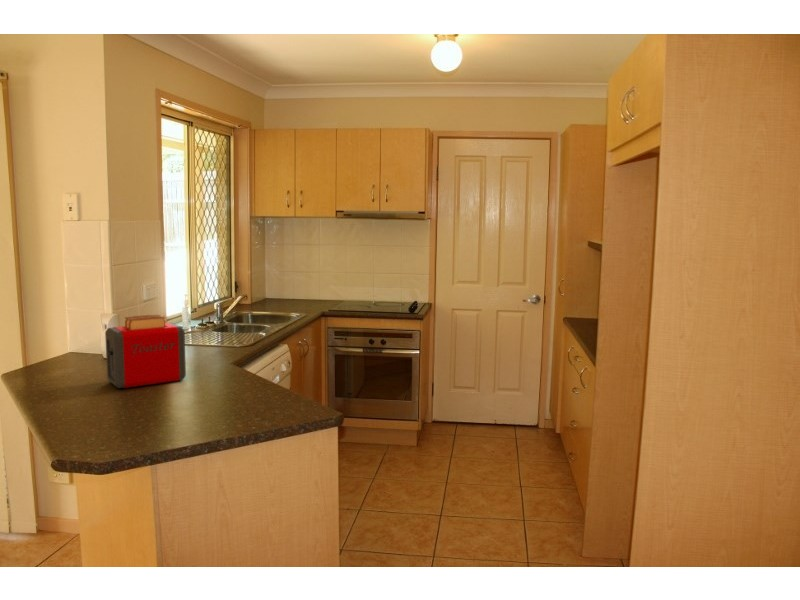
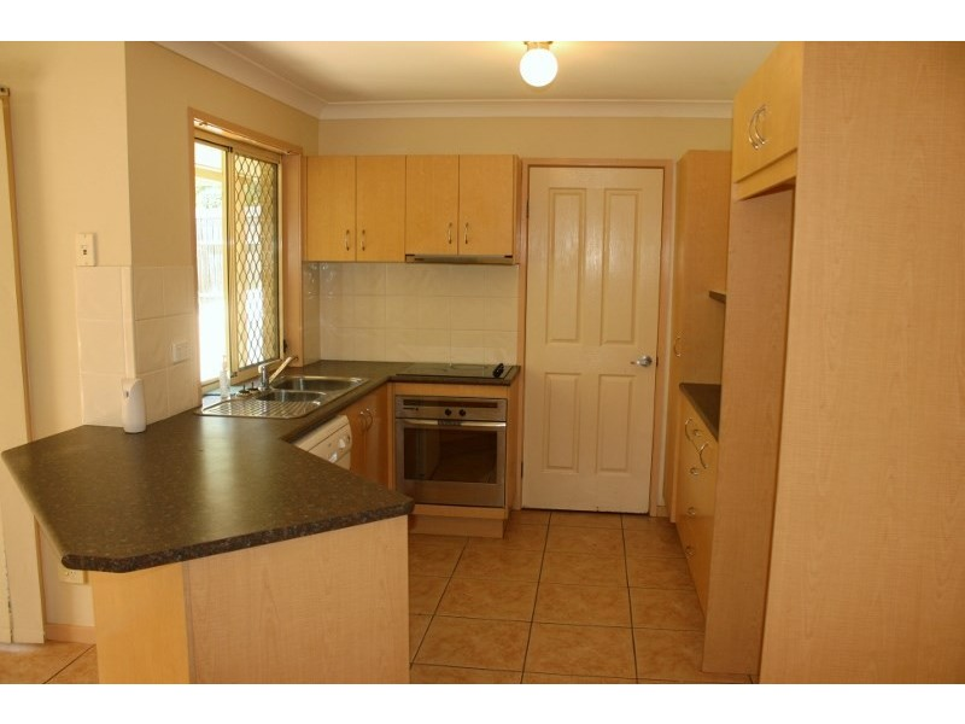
- toaster (145, 348)
